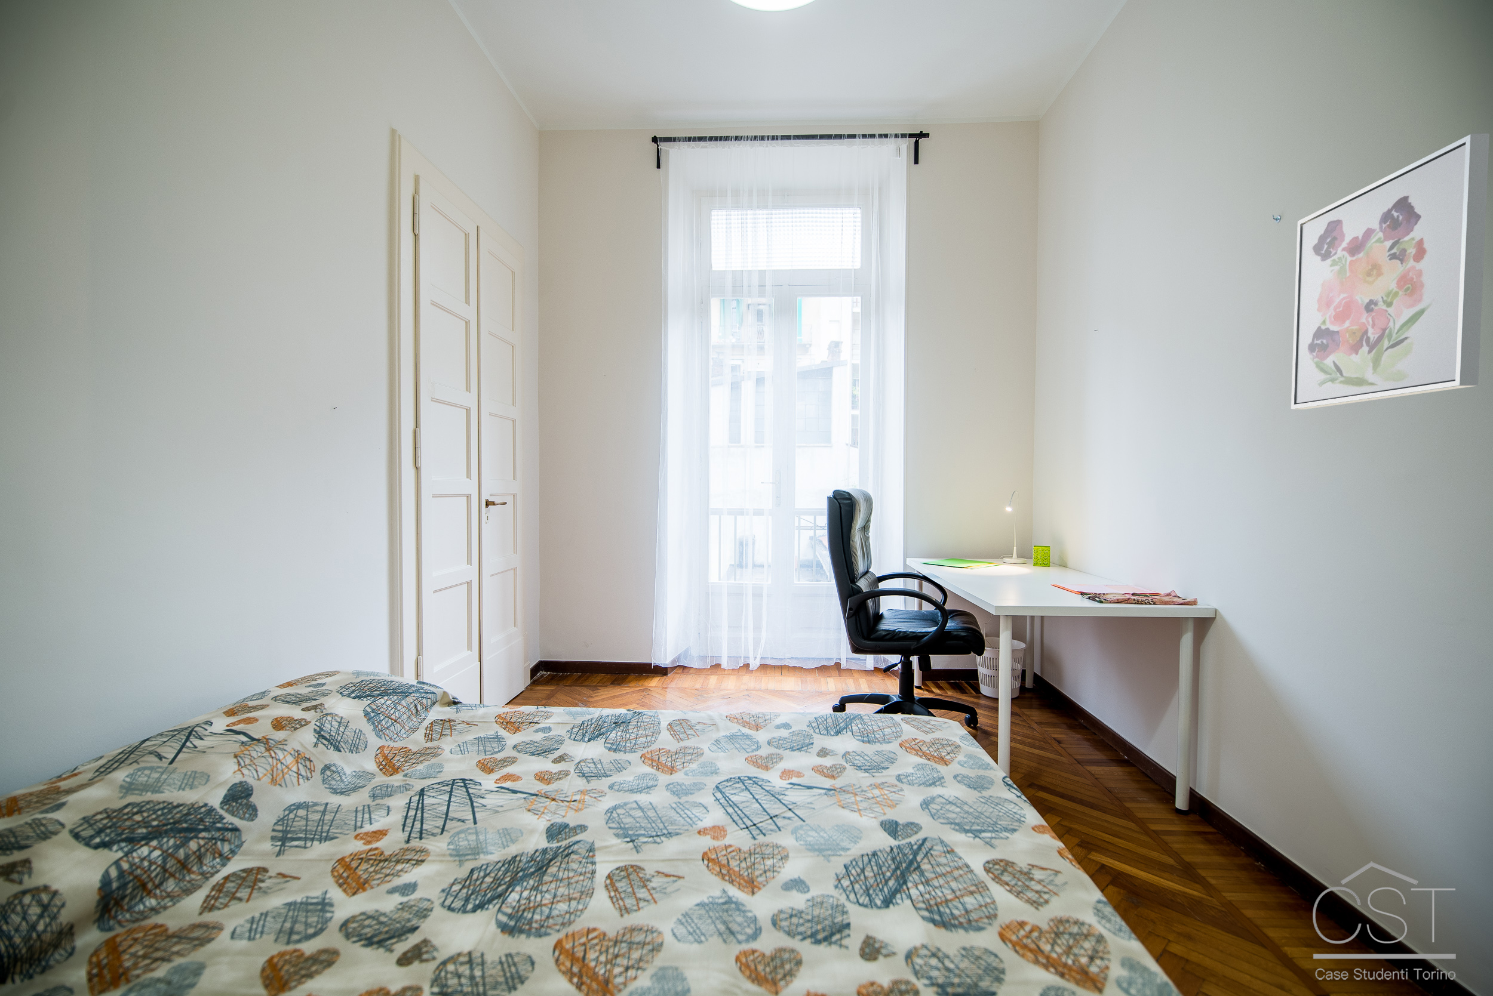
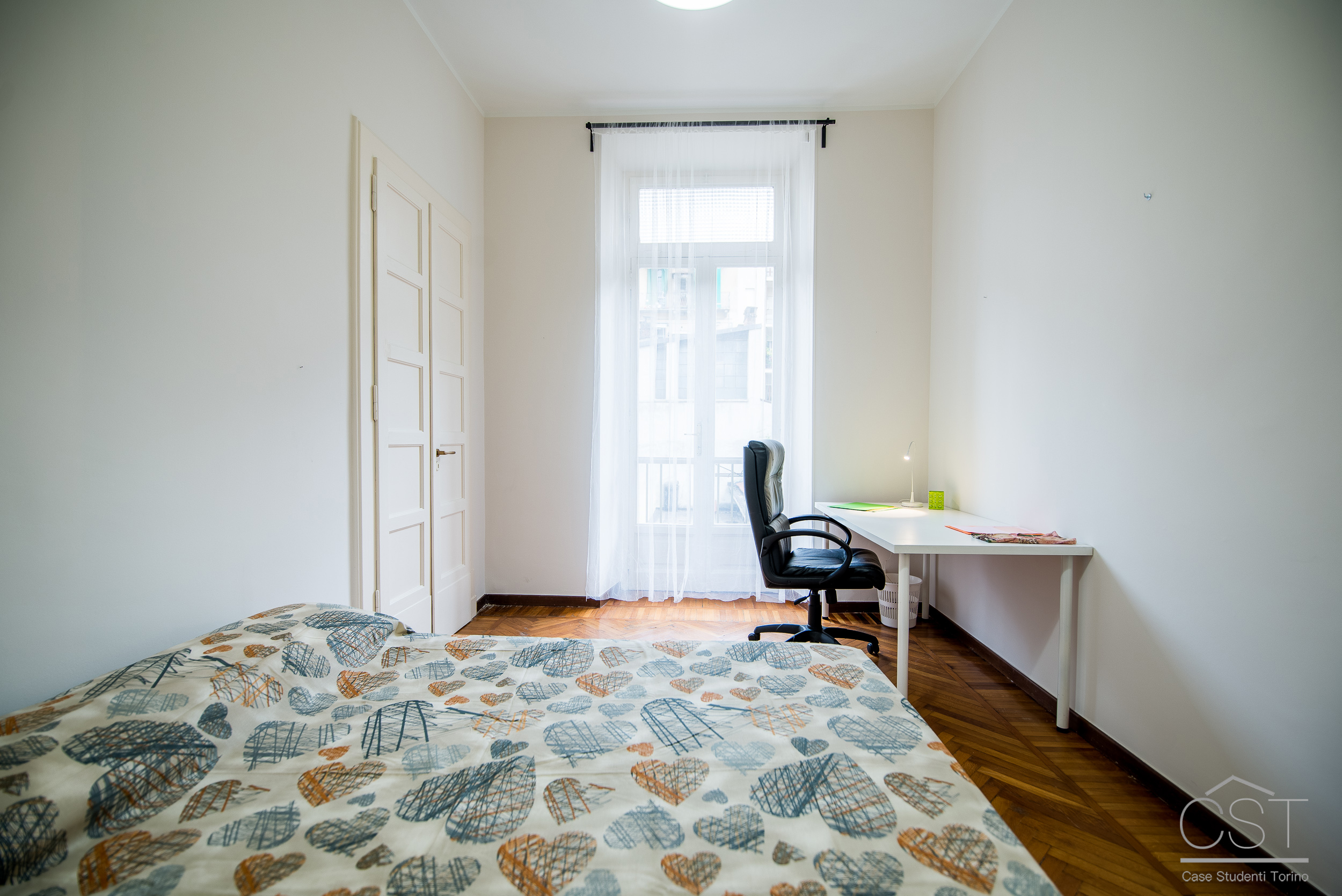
- wall art (1375, 292)
